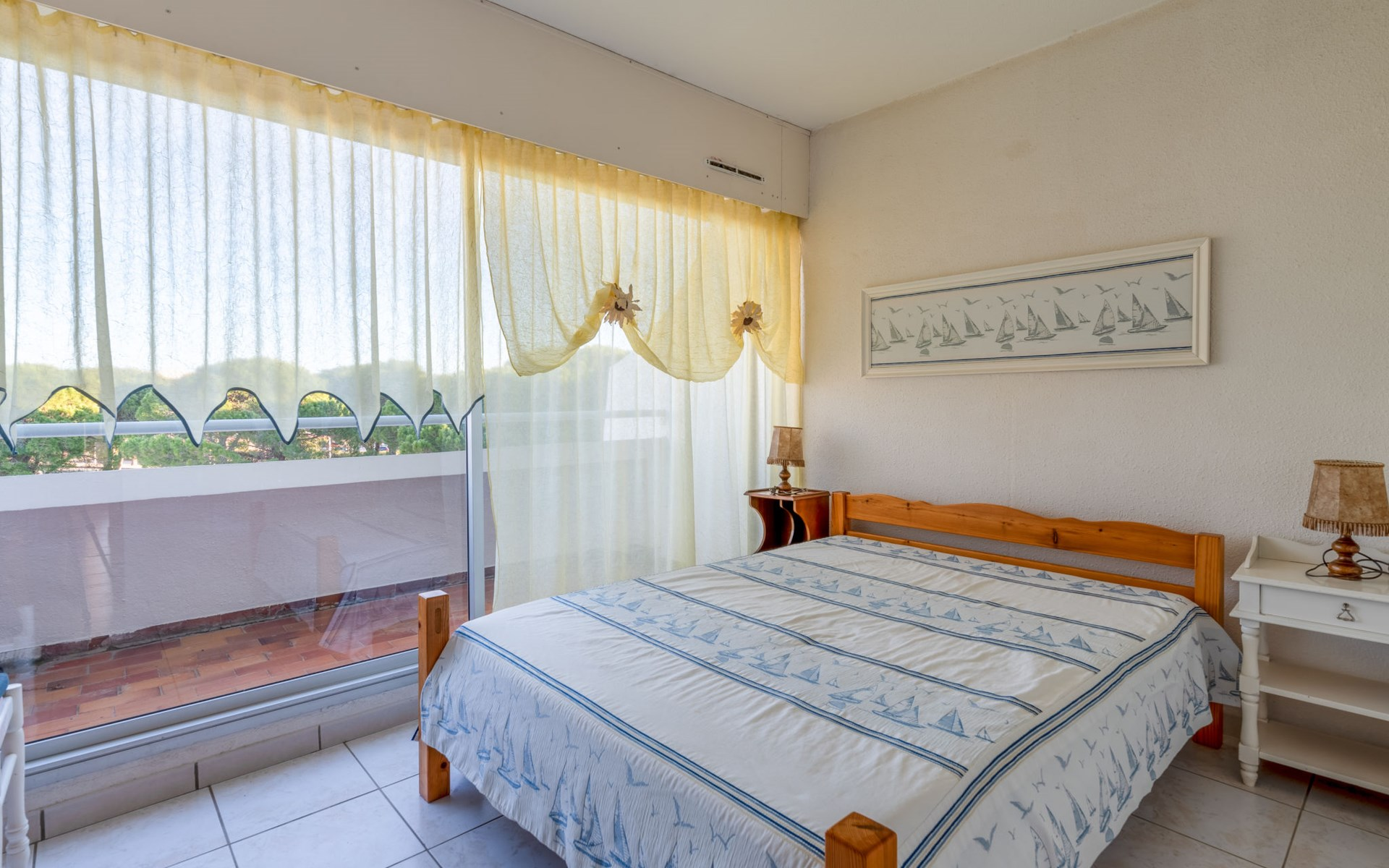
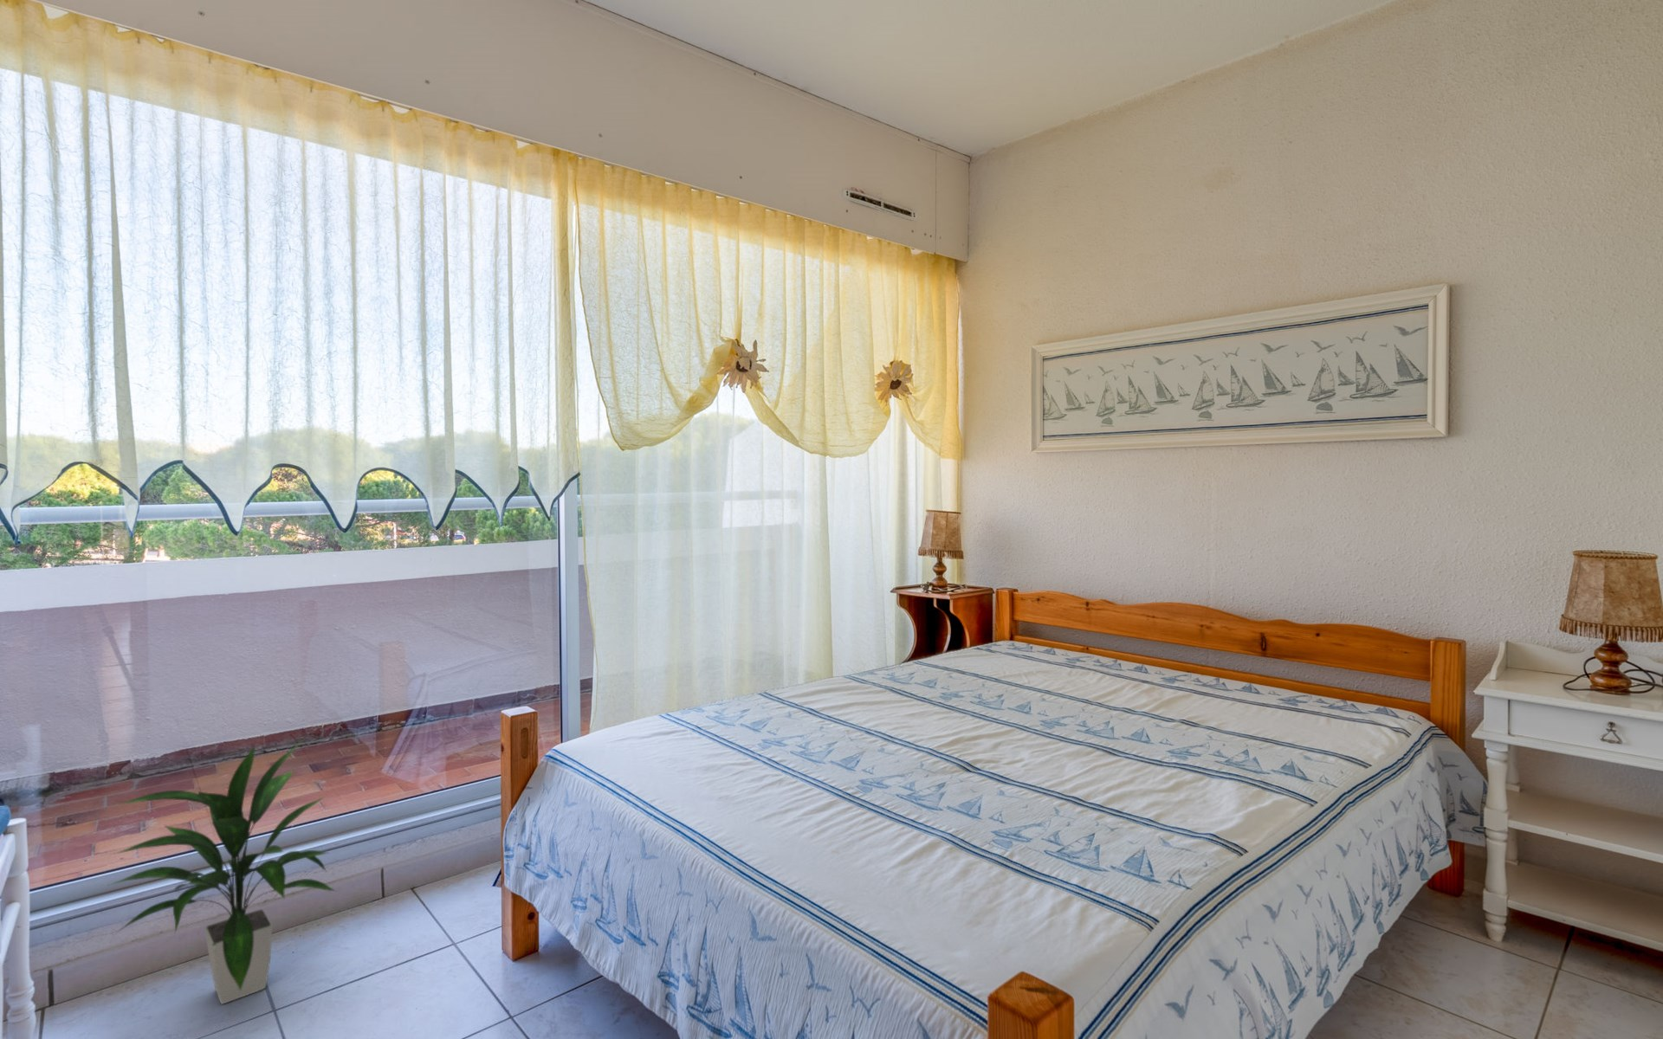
+ indoor plant (232, 874)
